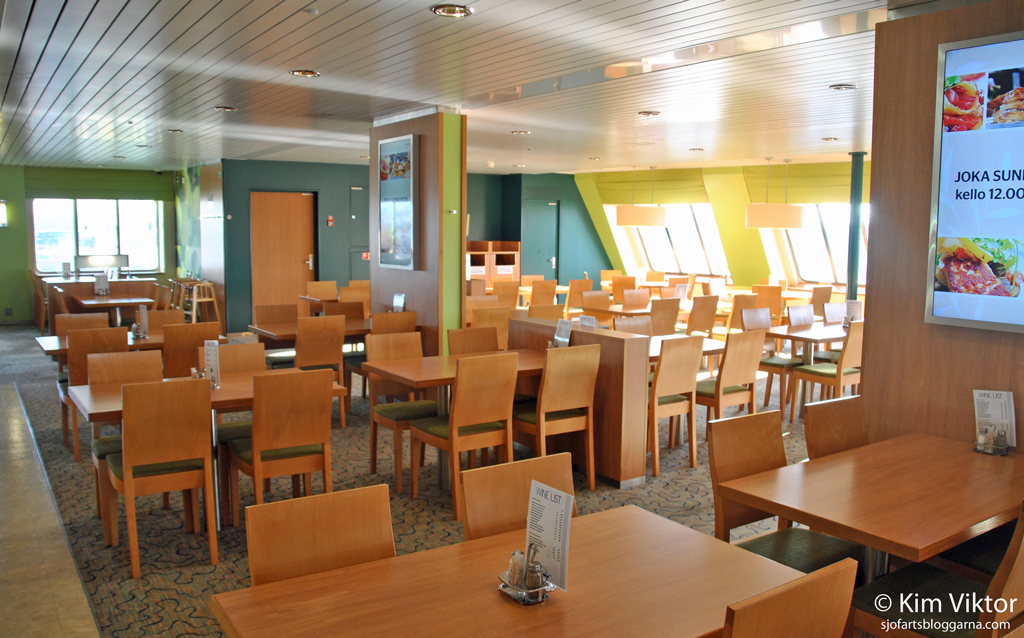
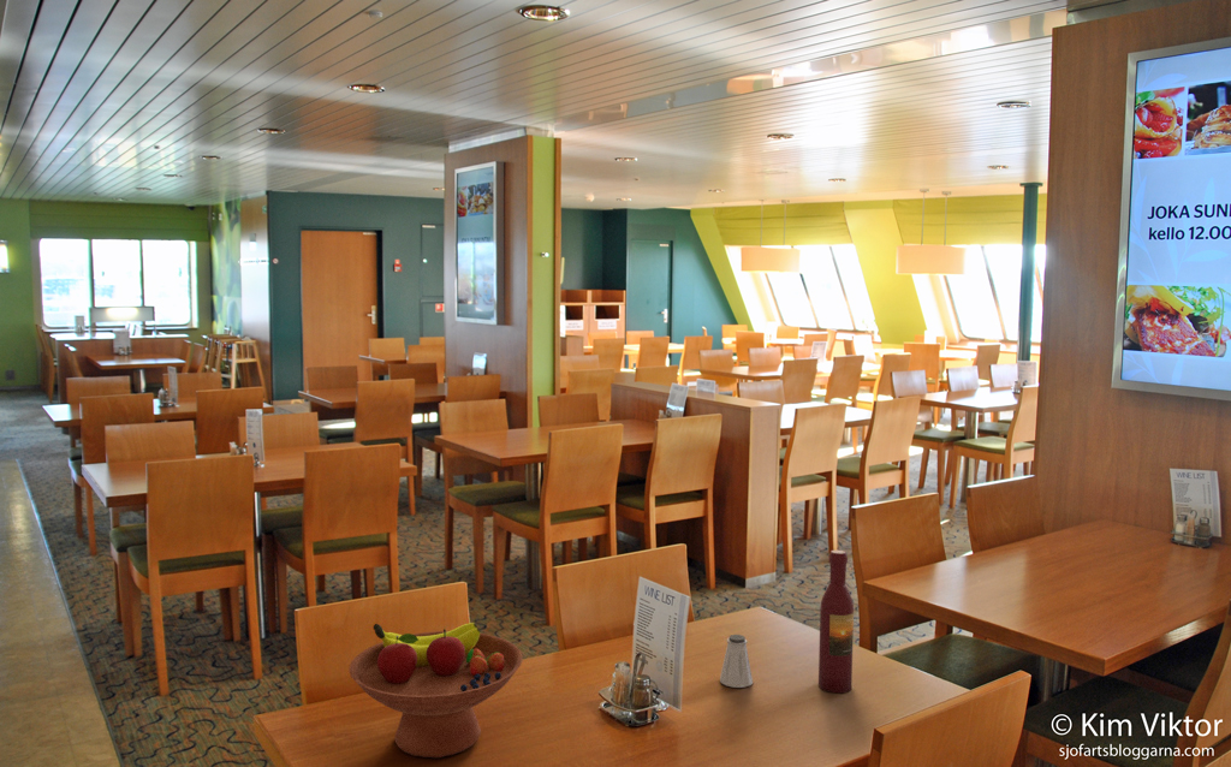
+ fruit bowl (438, 684)
+ wine bottle (837, 619)
+ saltshaker (736, 659)
